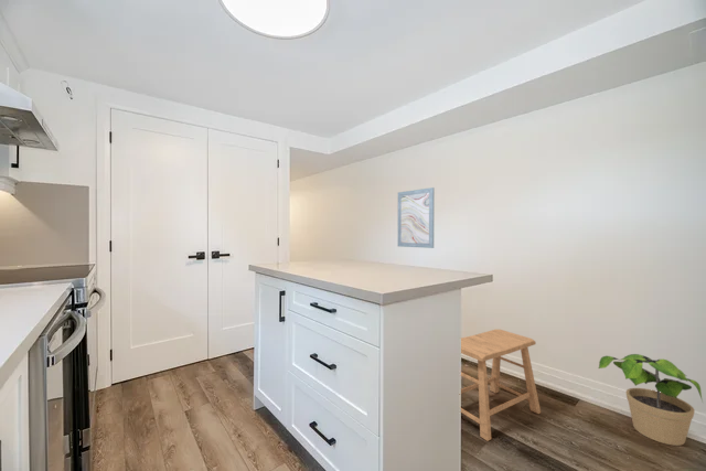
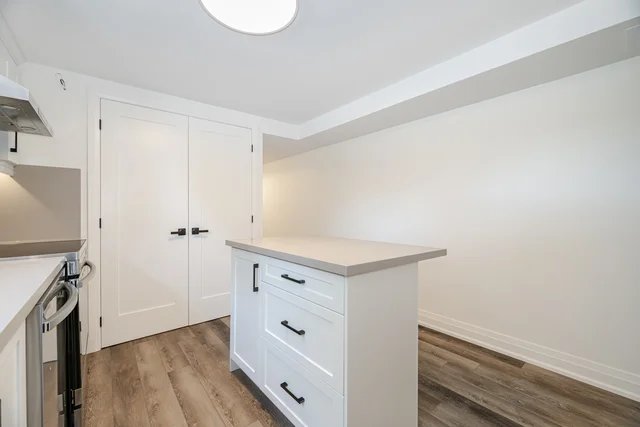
- stool (491, 376)
- wall art (415, 218)
- potted plant (642, 394)
